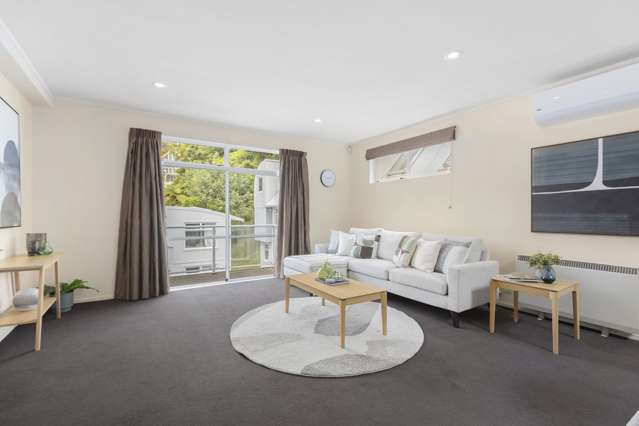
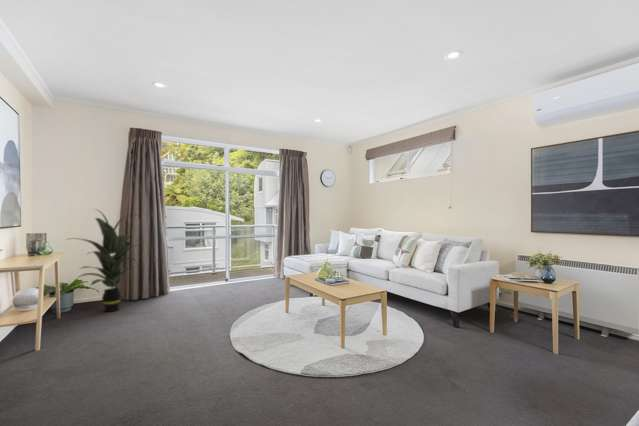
+ indoor plant (107, 259)
